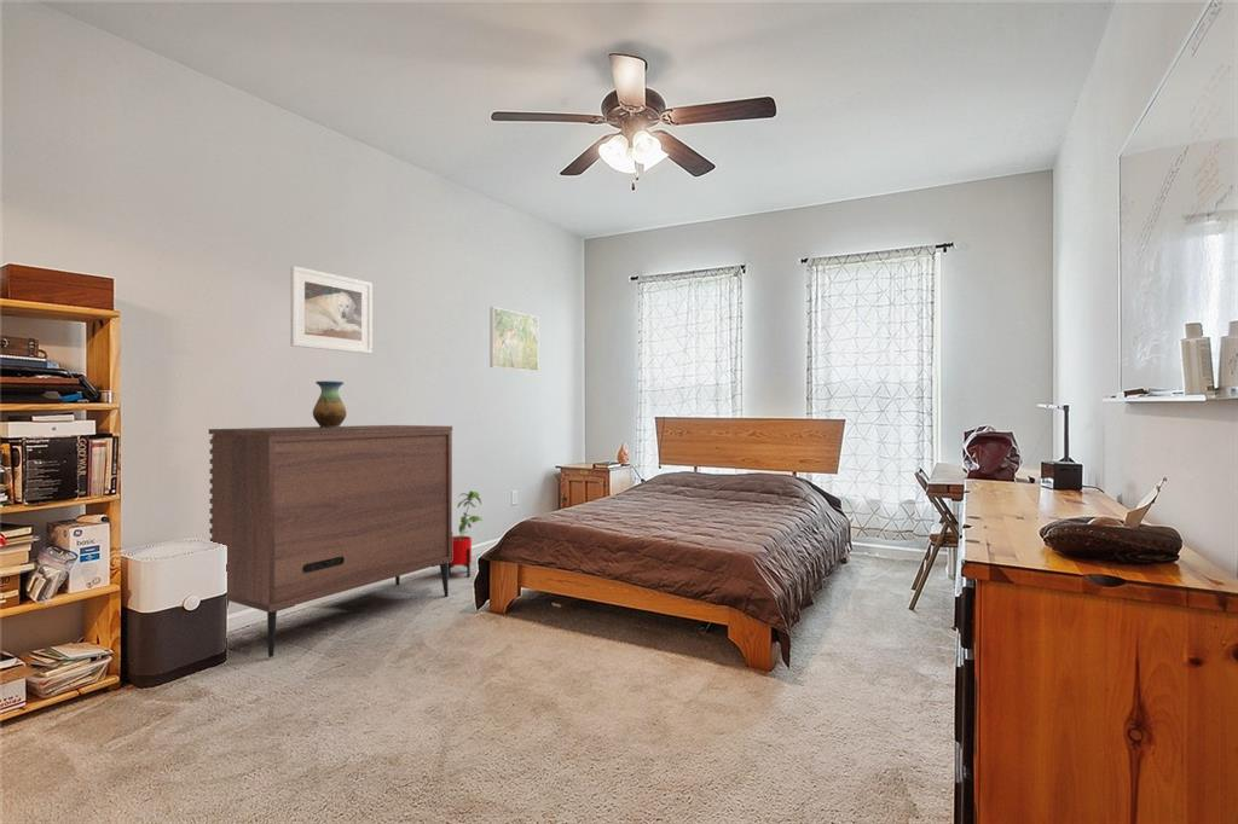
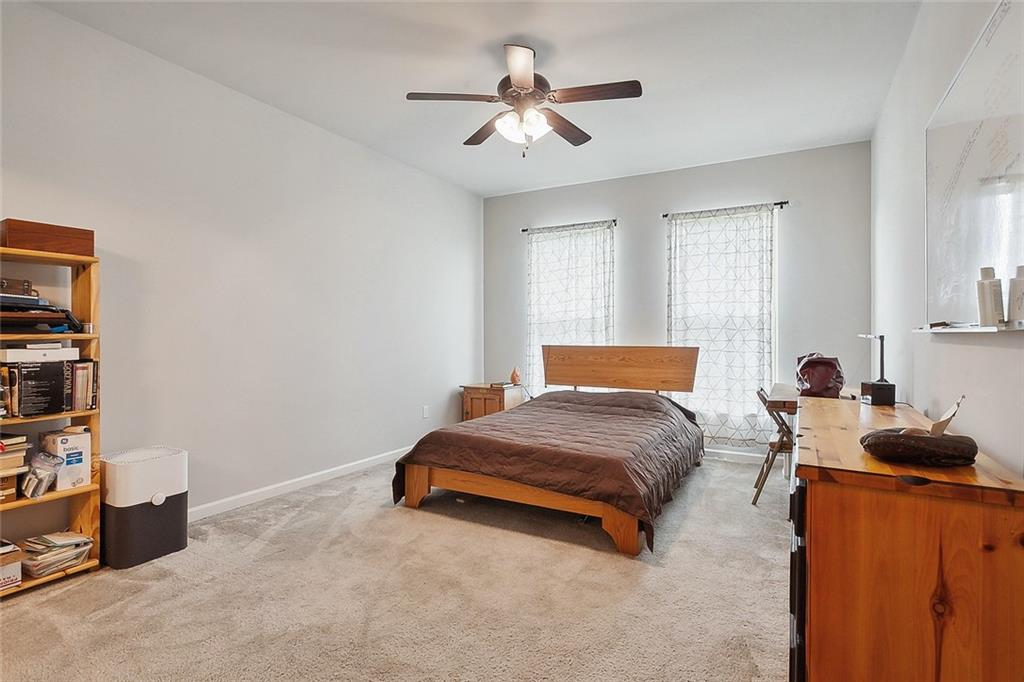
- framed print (515, 341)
- vase (329, 404)
- house plant (461, 533)
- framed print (334, 312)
- dresser (342, 521)
